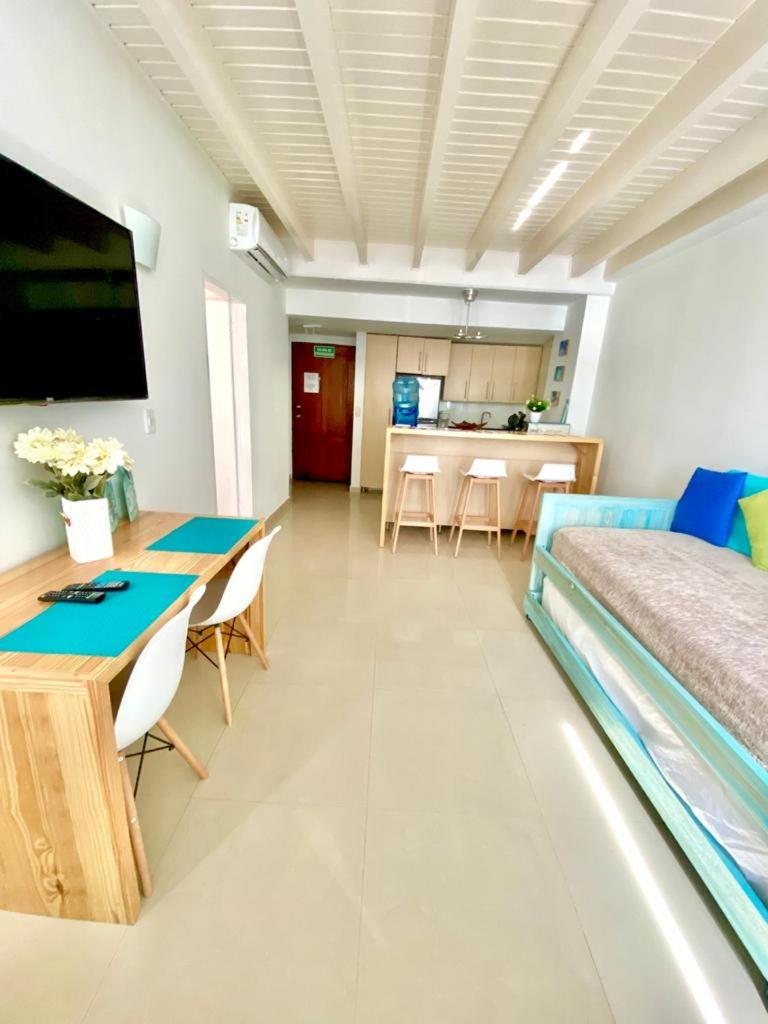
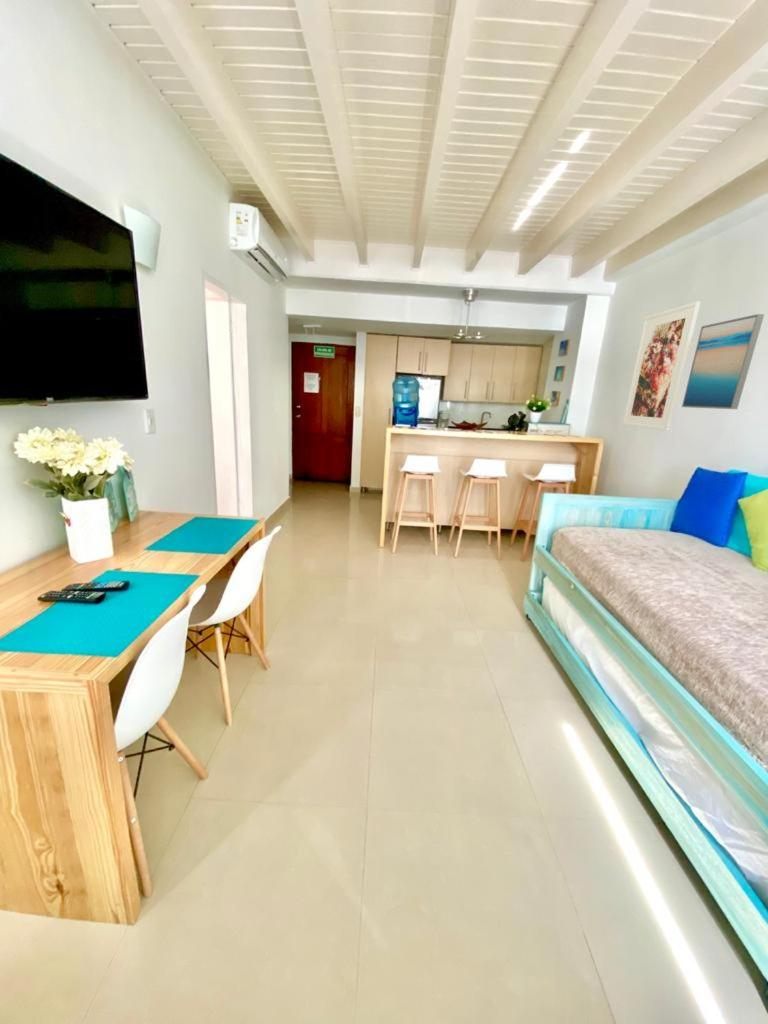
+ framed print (656, 371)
+ wall art (718, 365)
